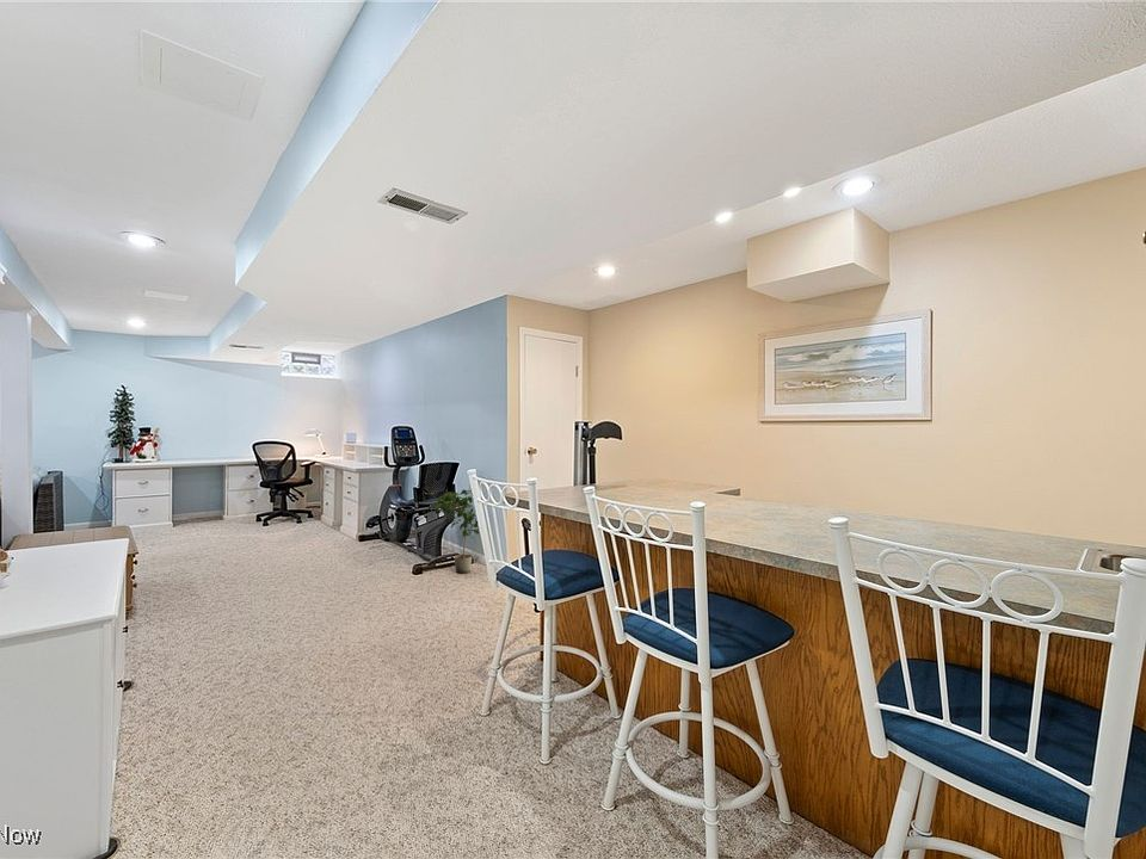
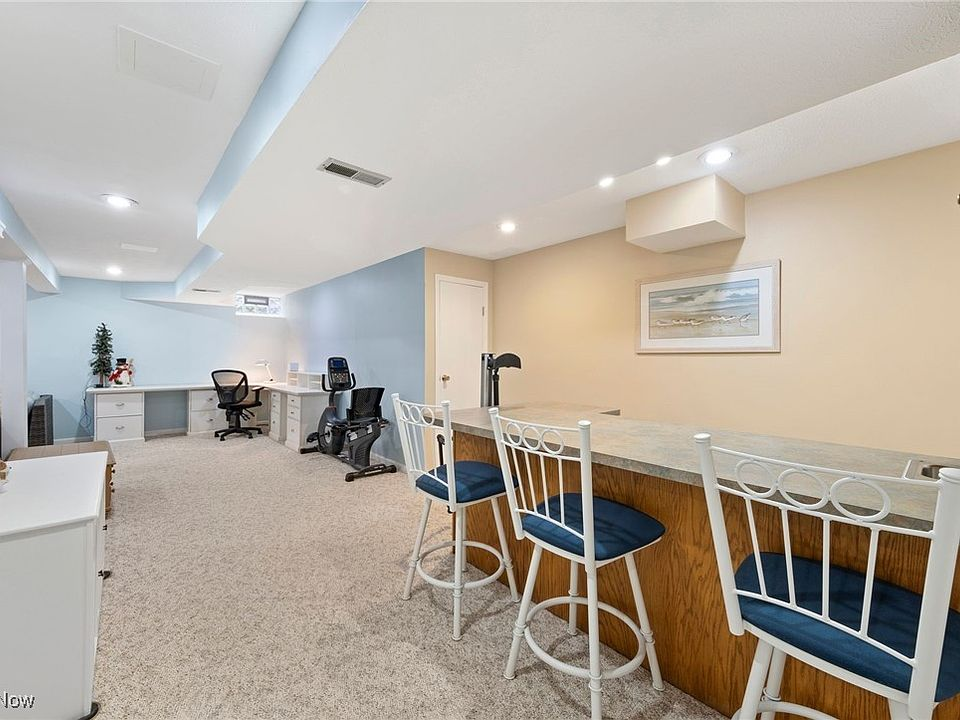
- potted plant (463, 530)
